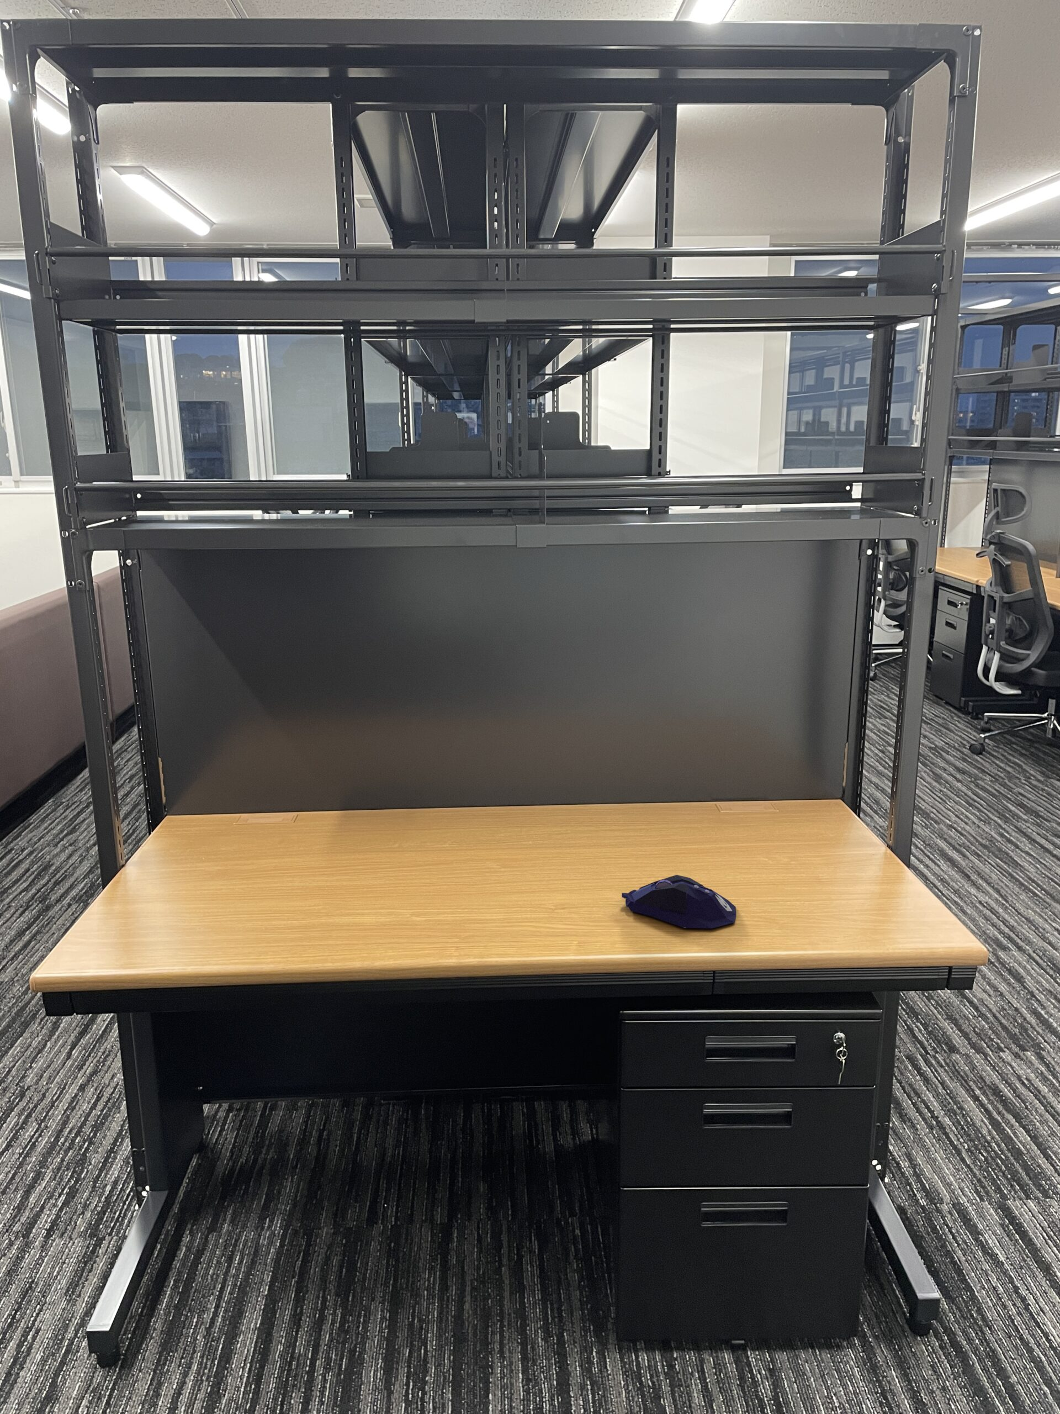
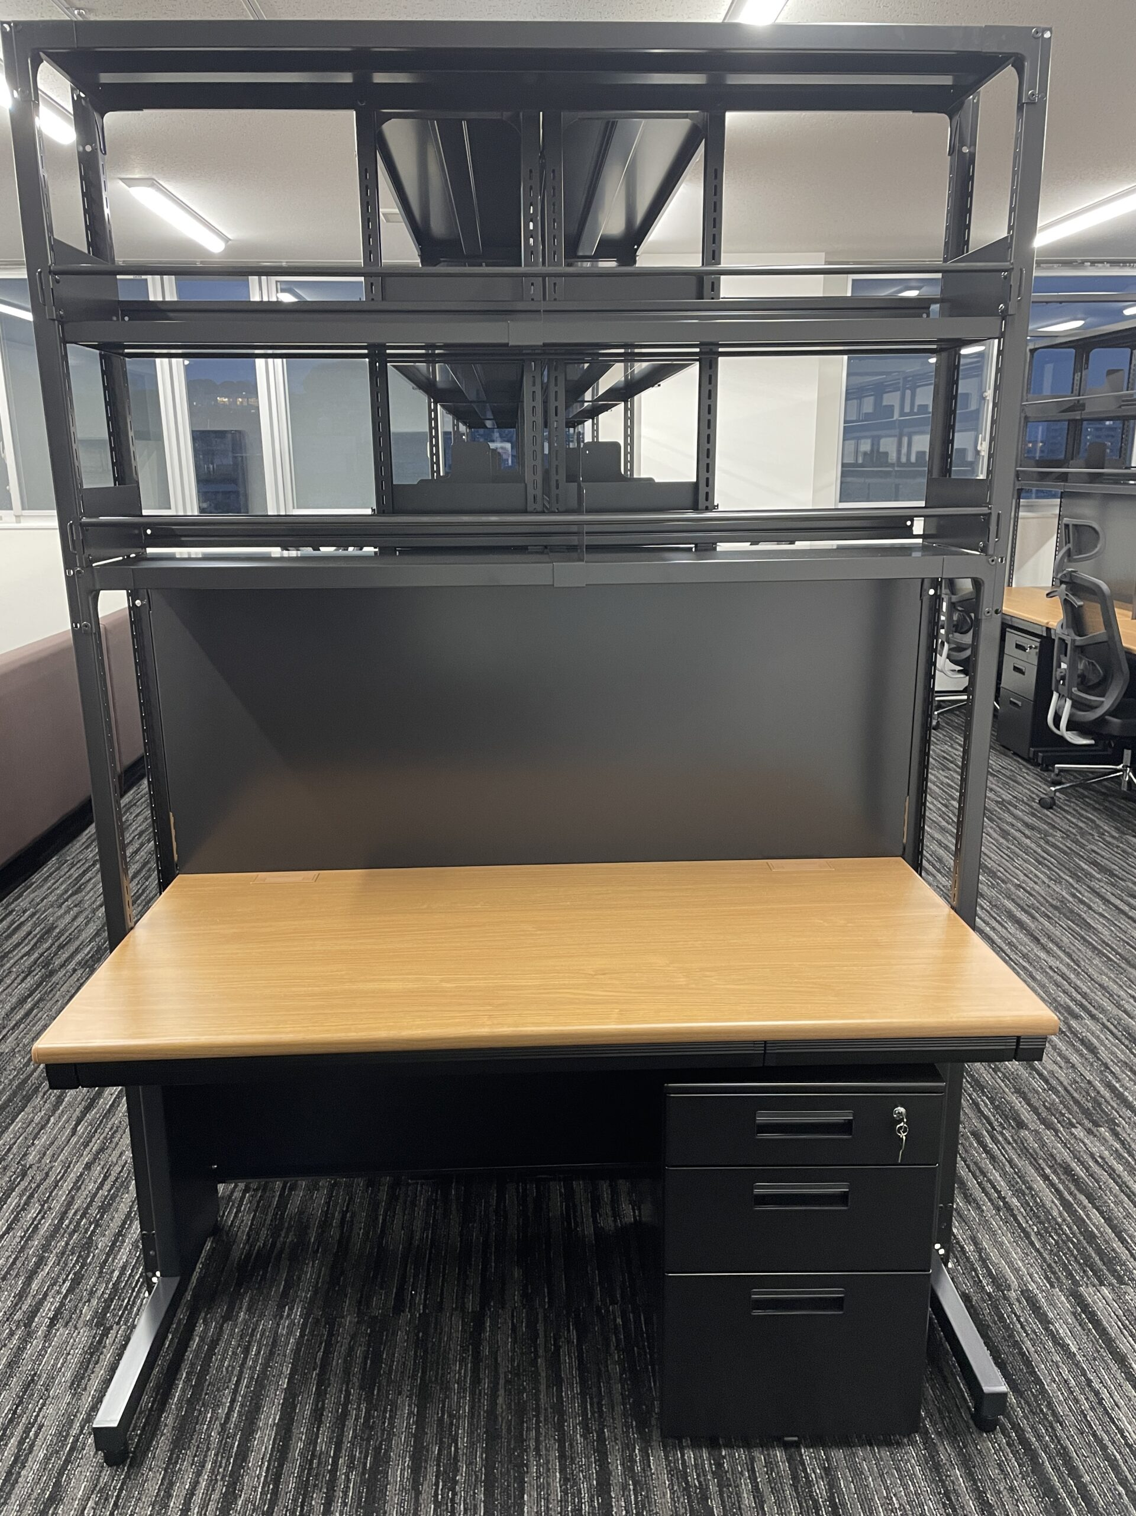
- computer mouse (678, 896)
